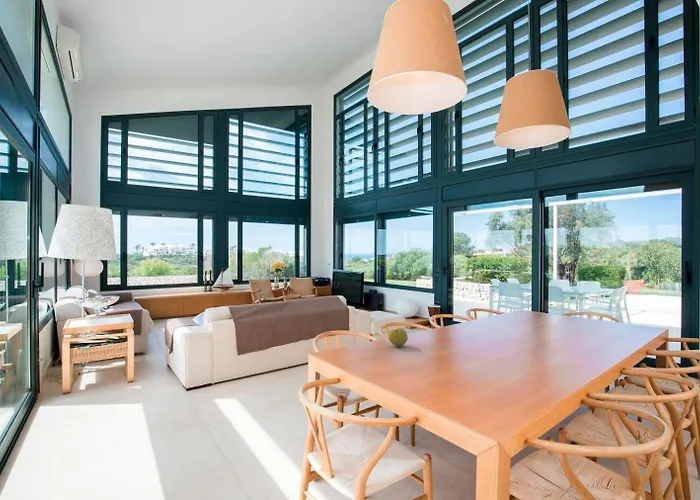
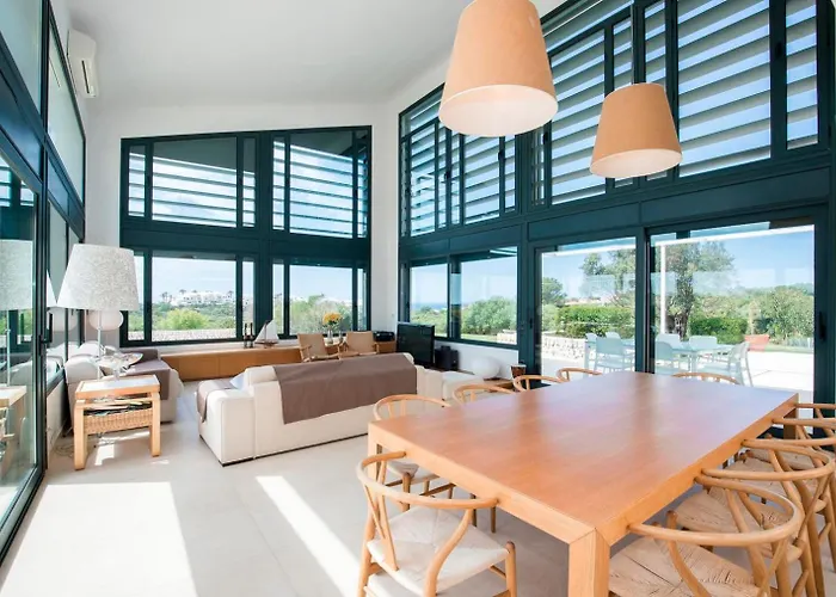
- fruit (398, 337)
